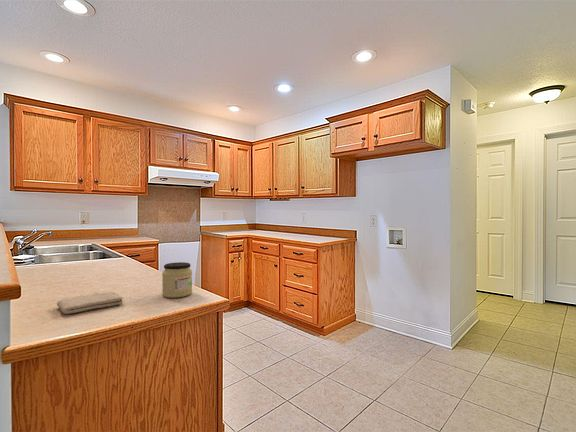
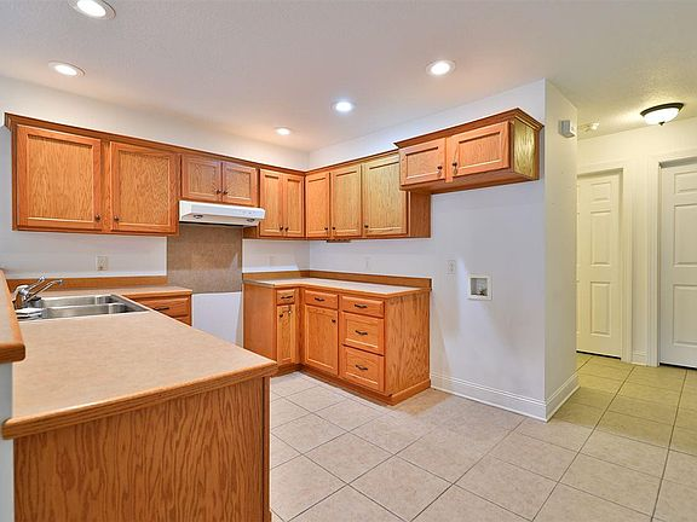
- washcloth (91, 301)
- jar (177, 279)
